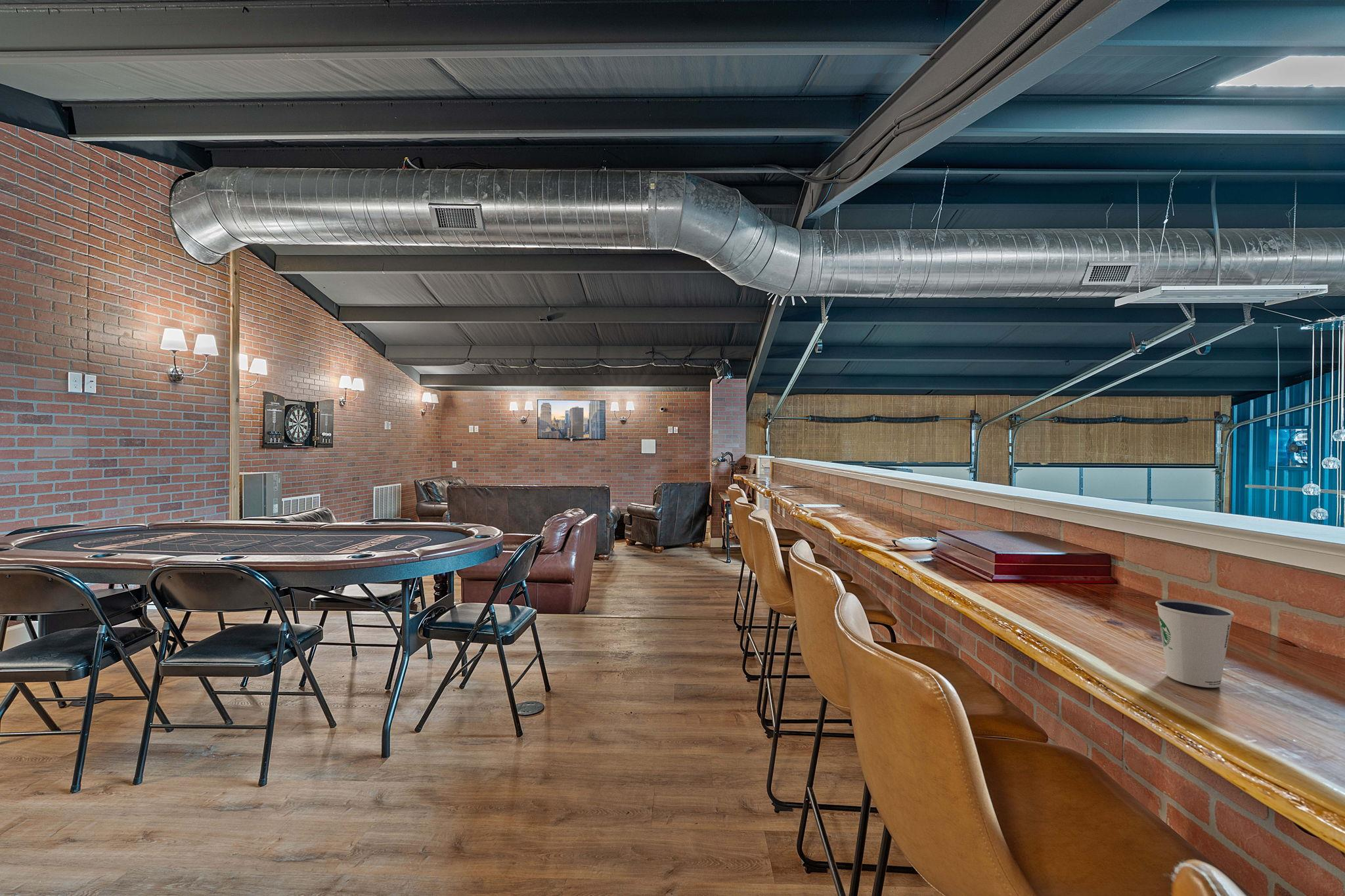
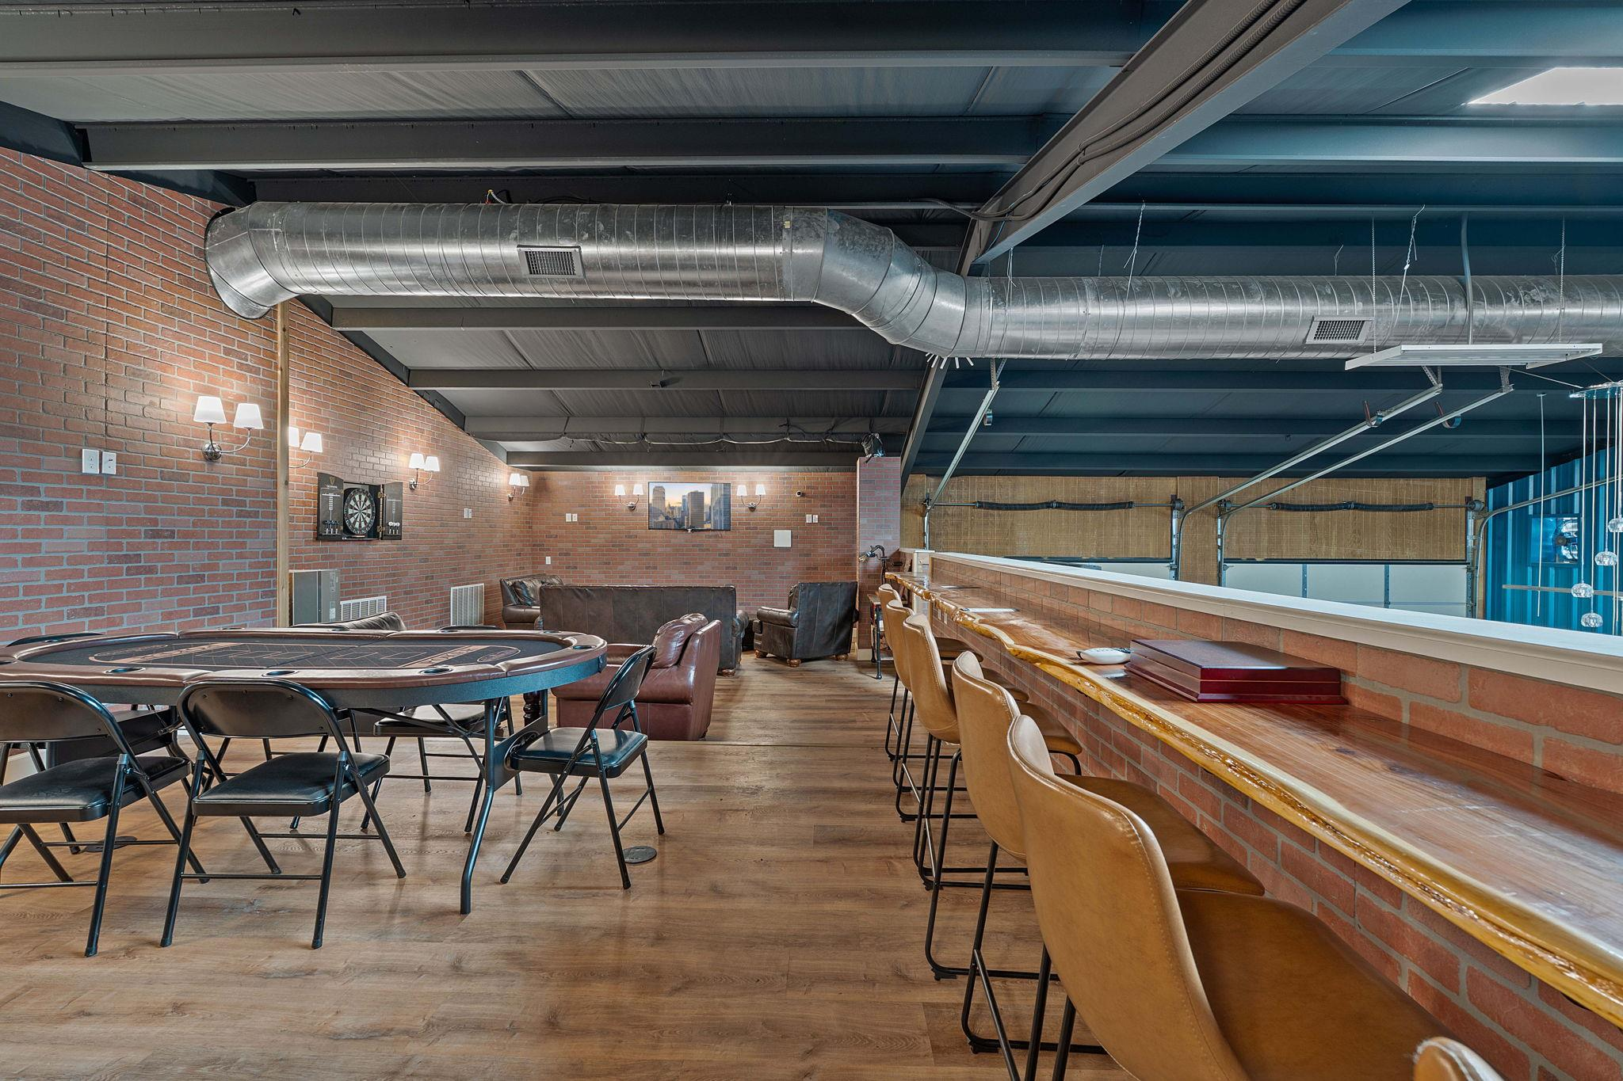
- dixie cup (1193, 643)
